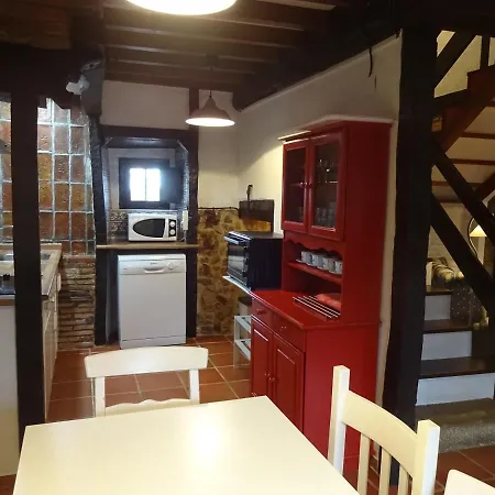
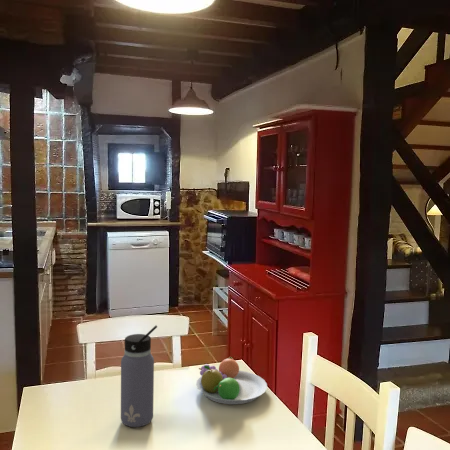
+ water bottle (139, 373)
+ fruit bowl (229, 378)
